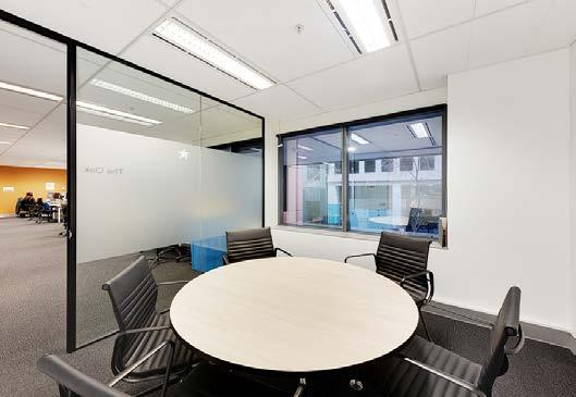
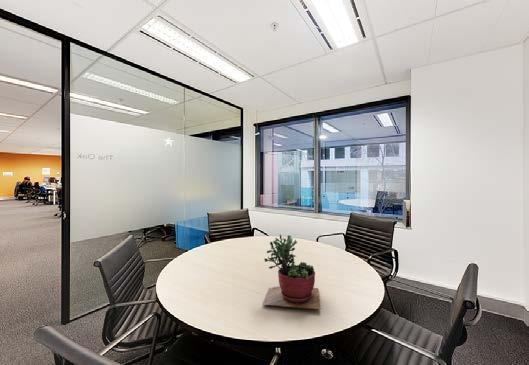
+ succulent plant (292, 265)
